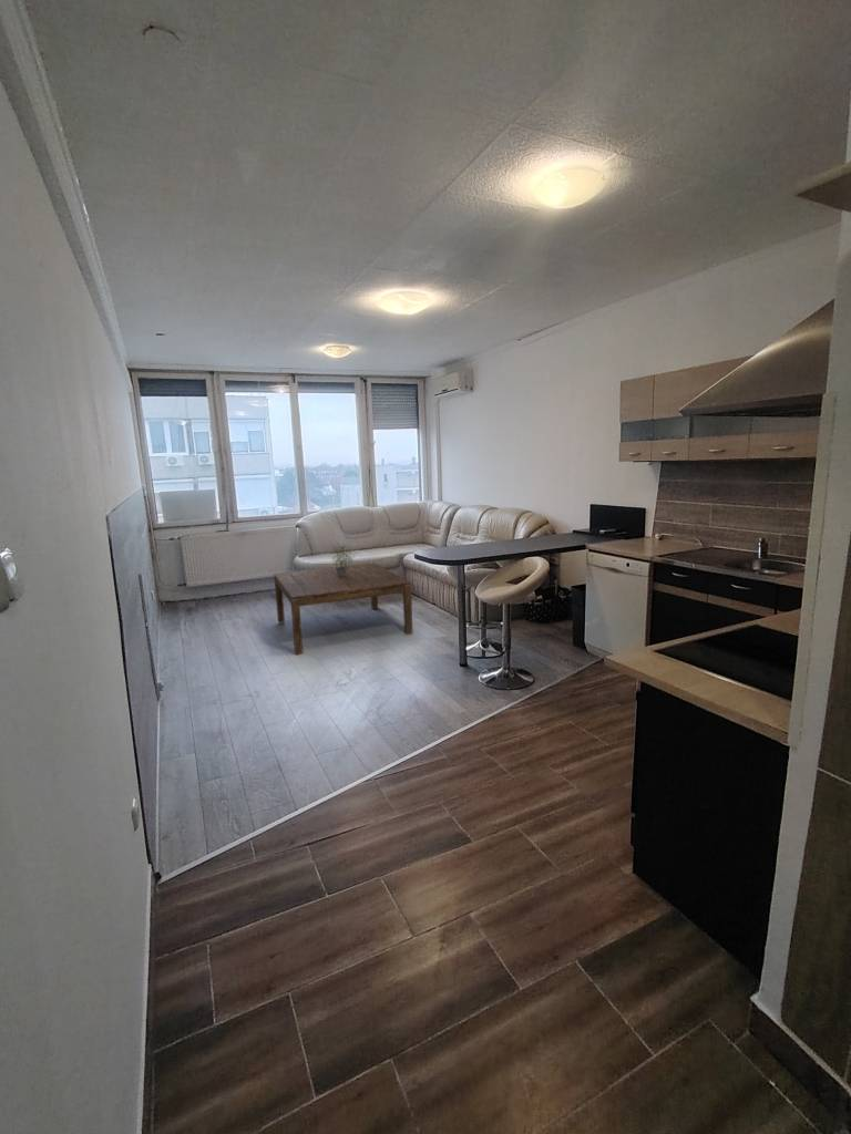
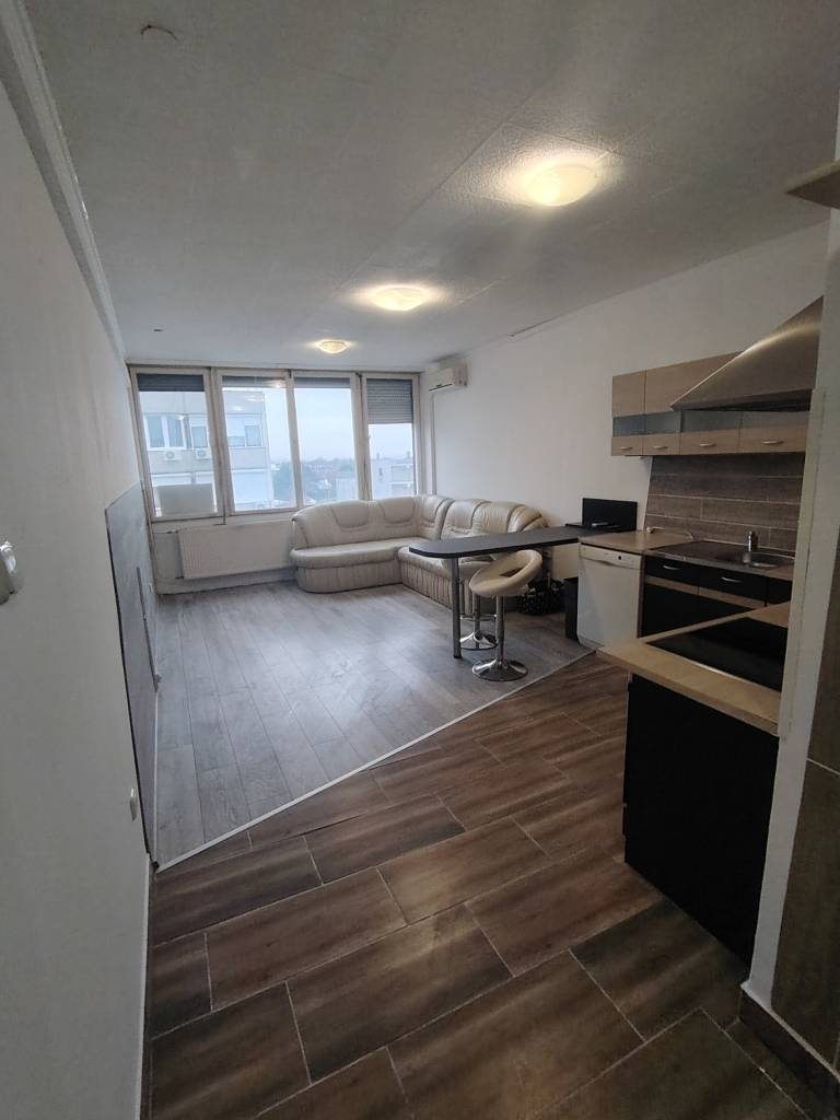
- potted plant (342, 558)
- coffee table (340, 600)
